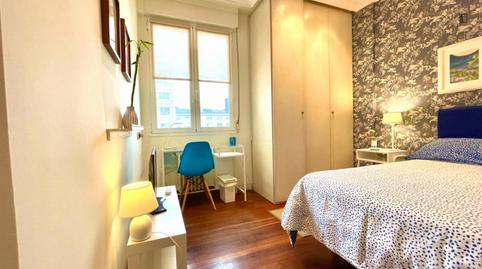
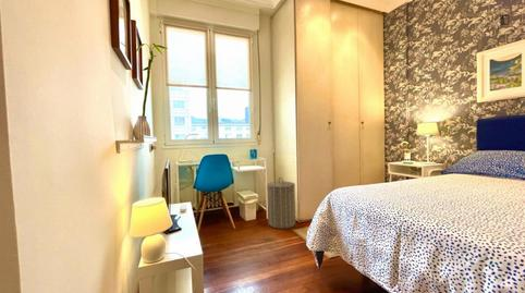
+ laundry hamper (281, 200)
